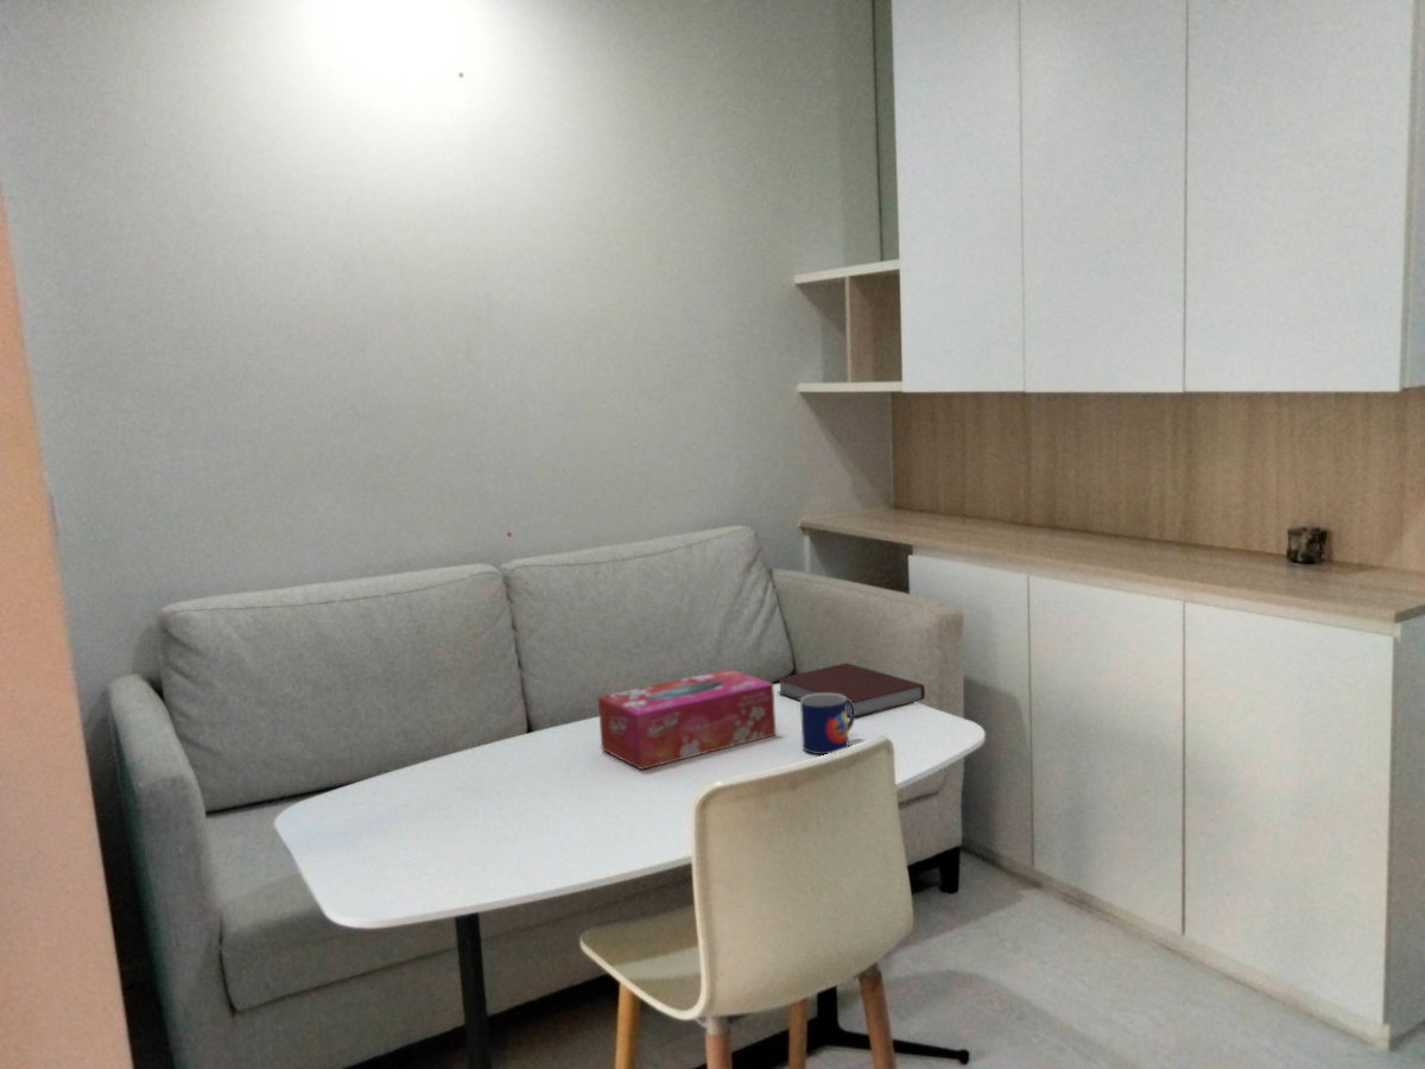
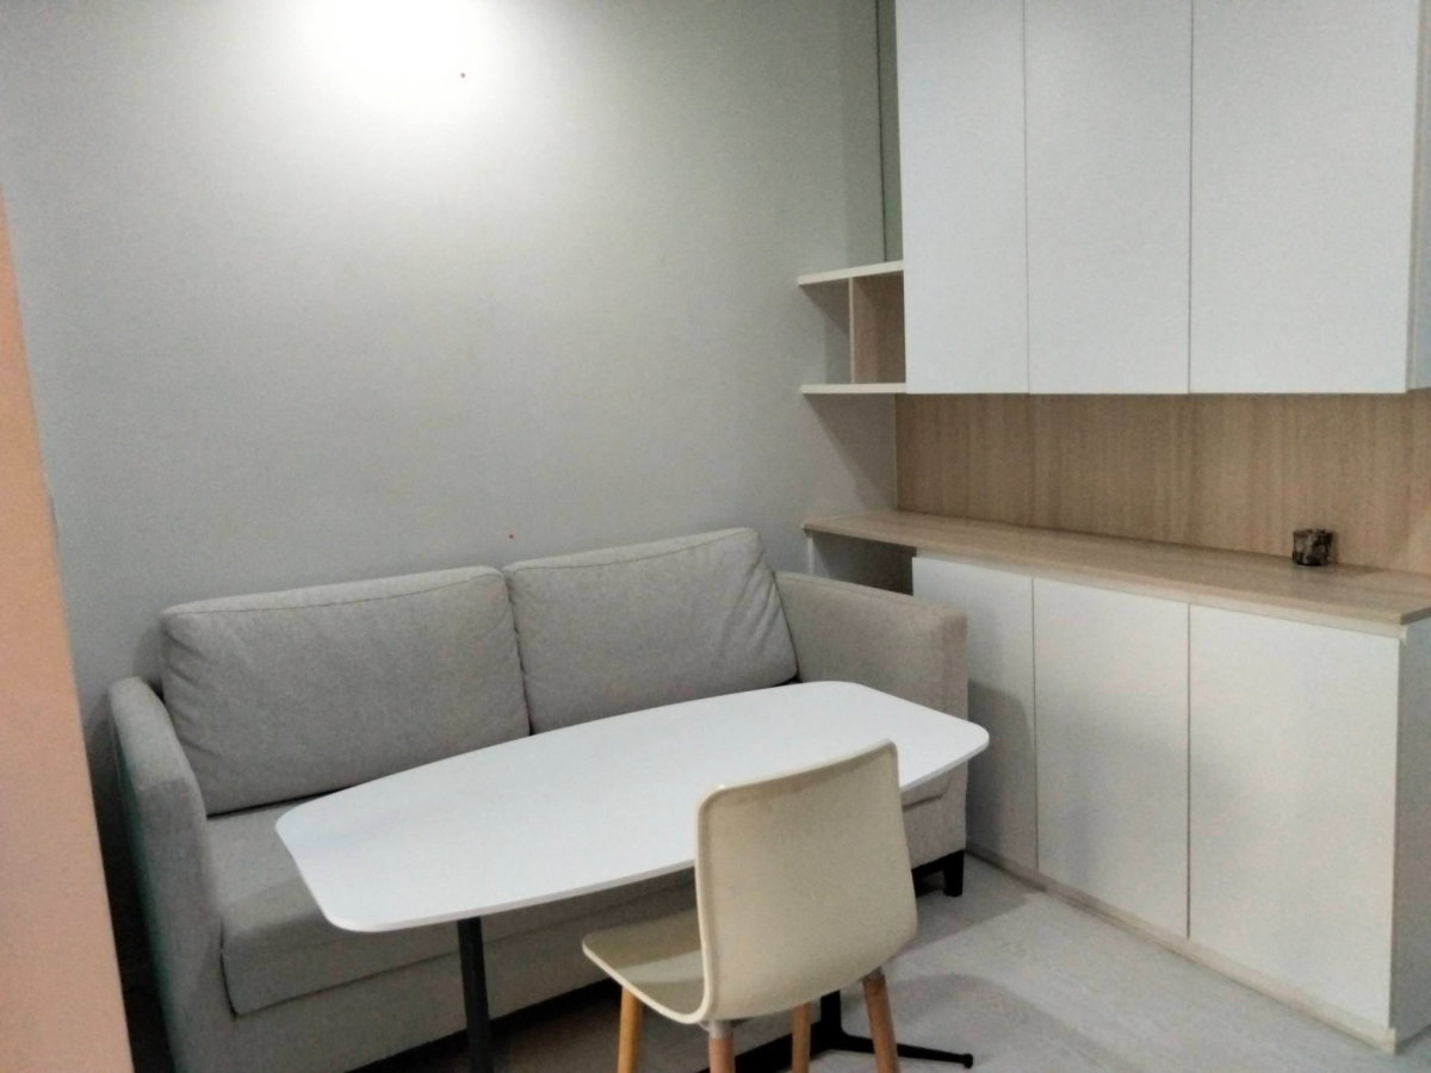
- mug (831, 721)
- notebook (849, 688)
- tissue box (688, 716)
